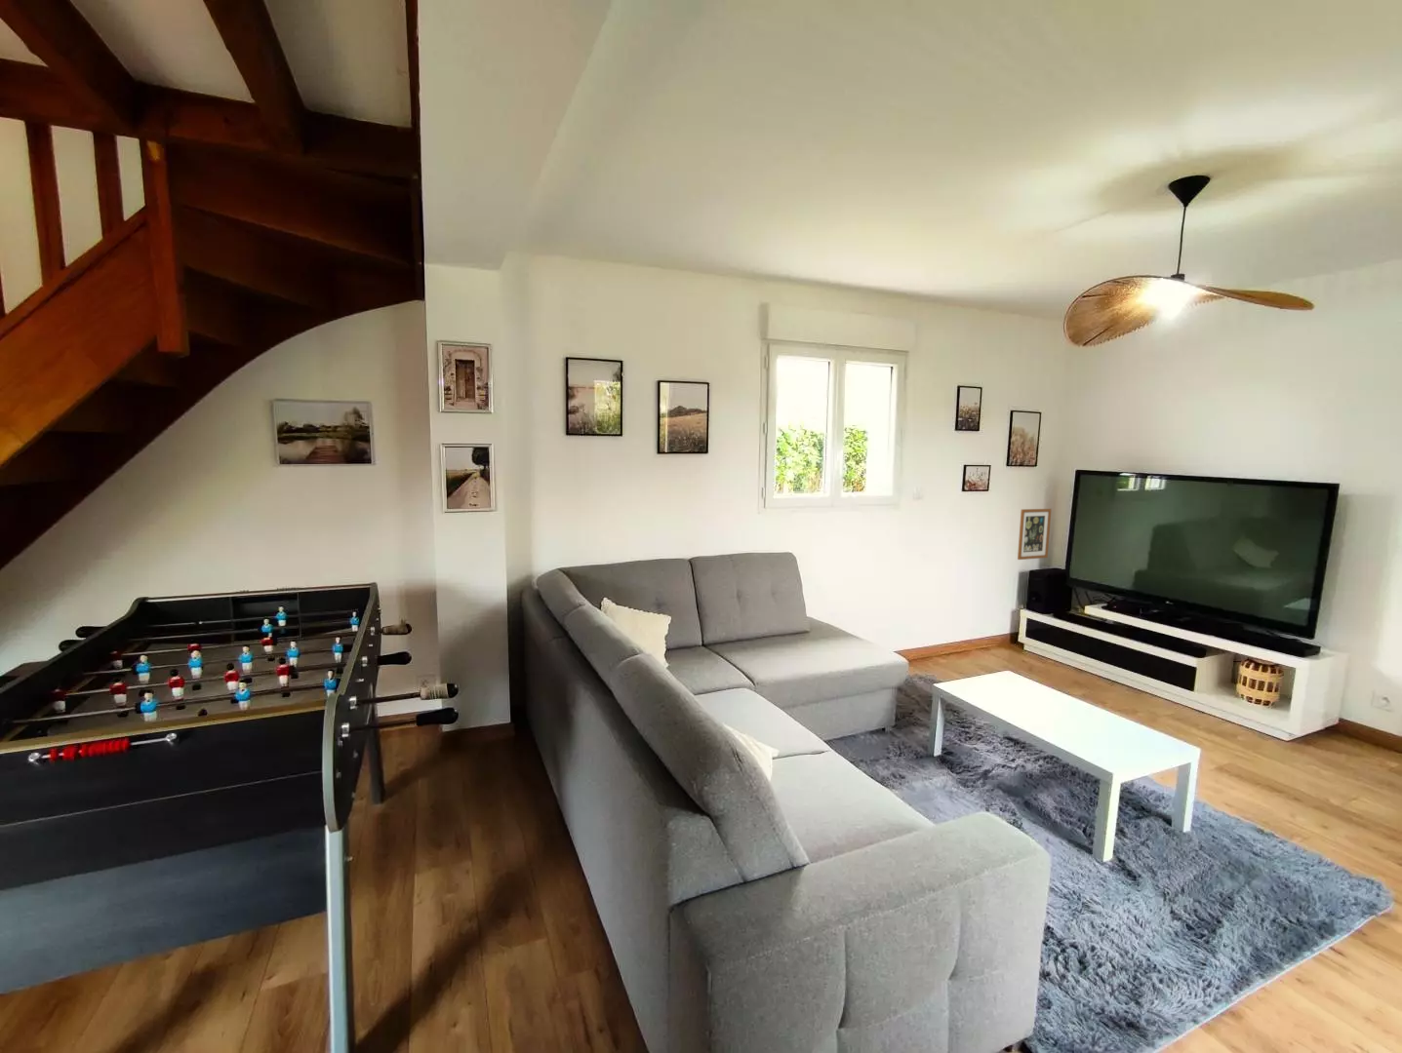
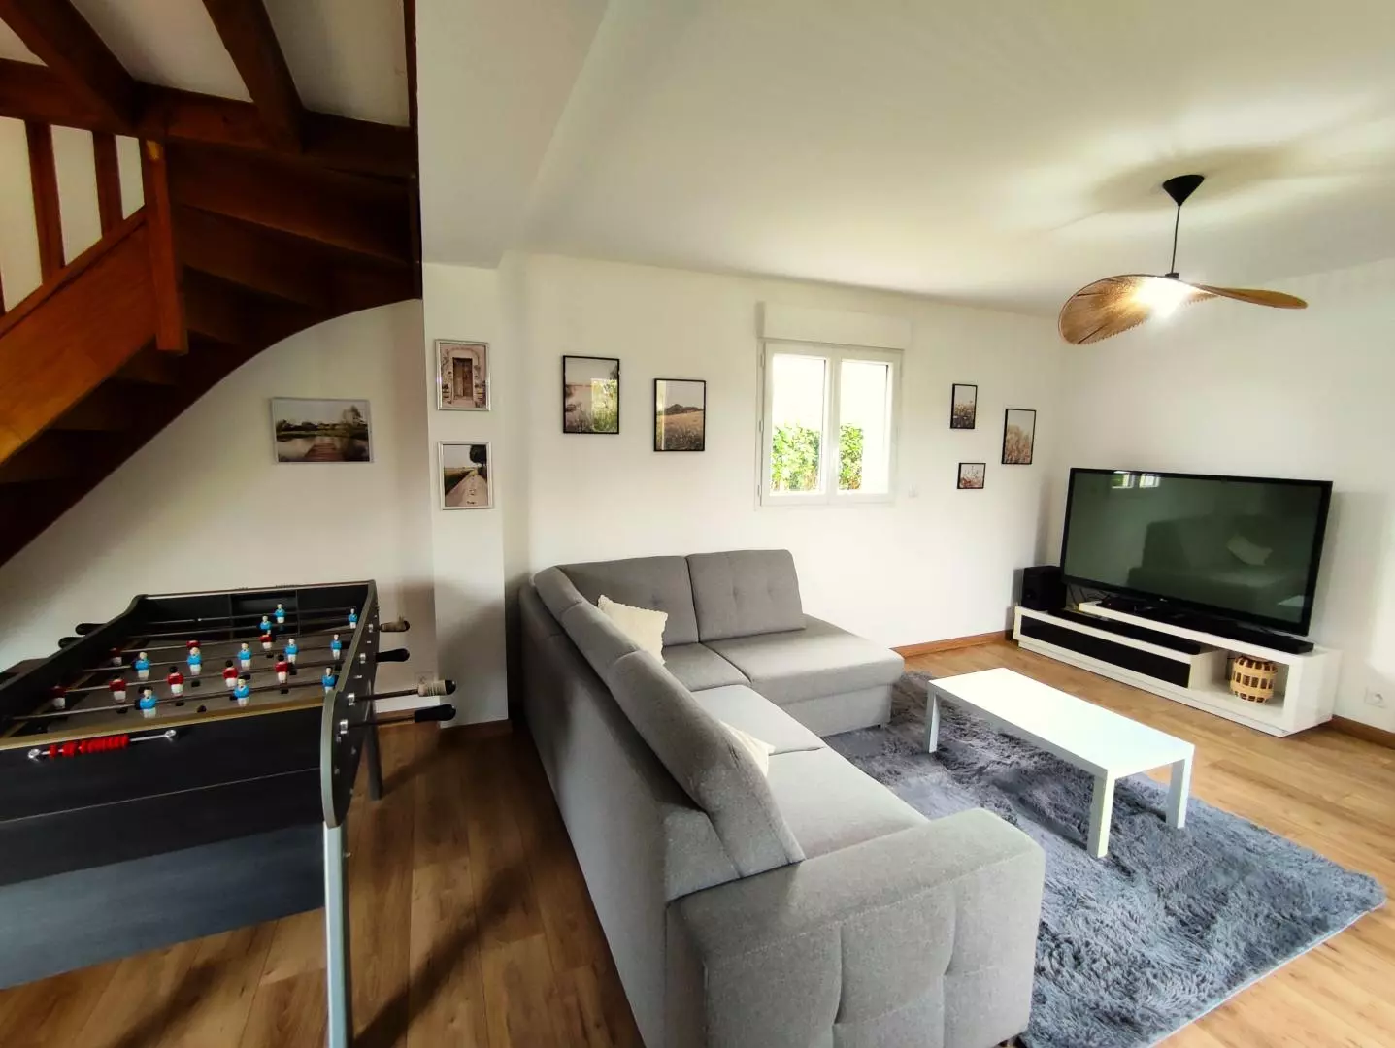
- wall art (1035, 533)
